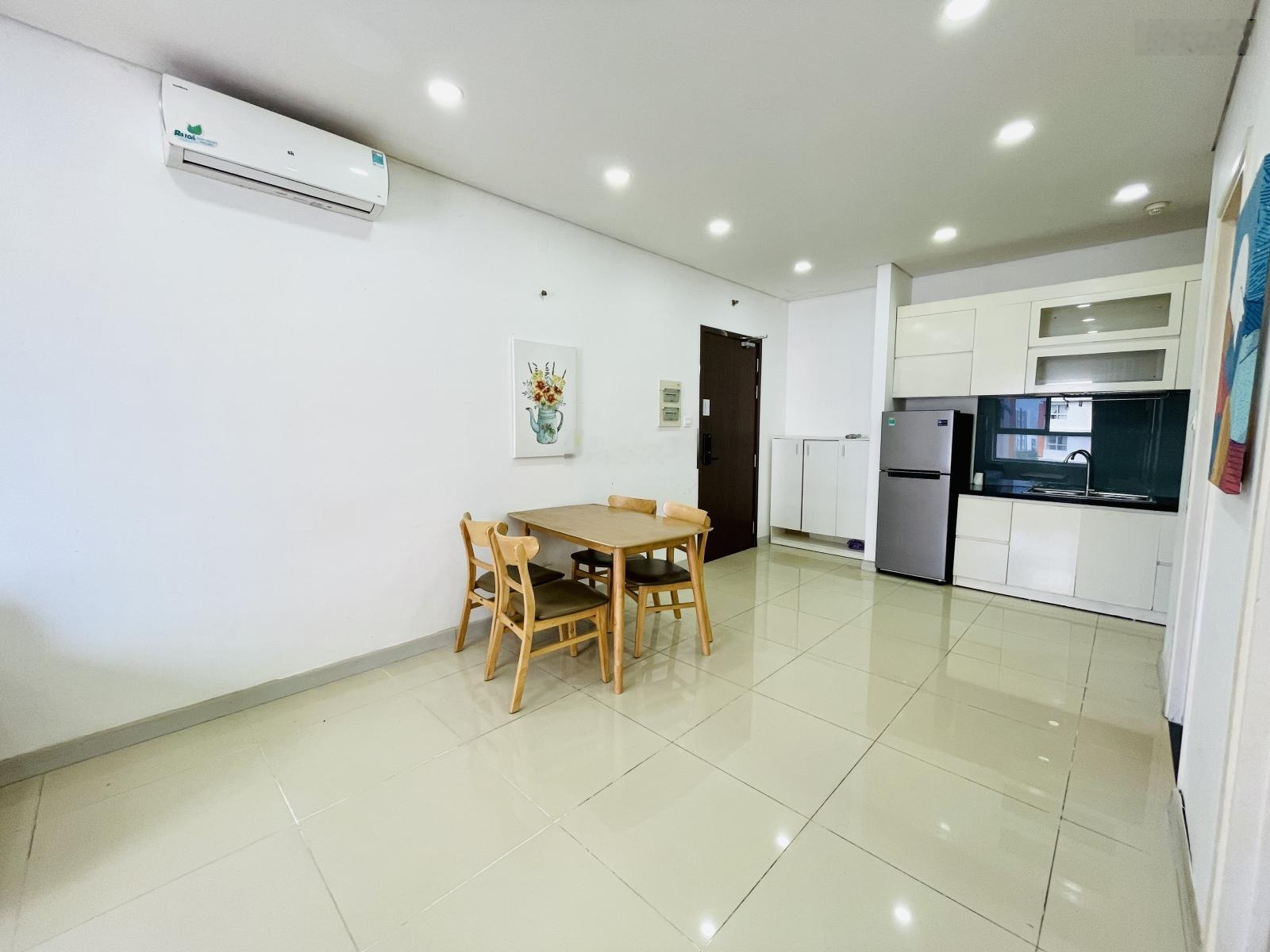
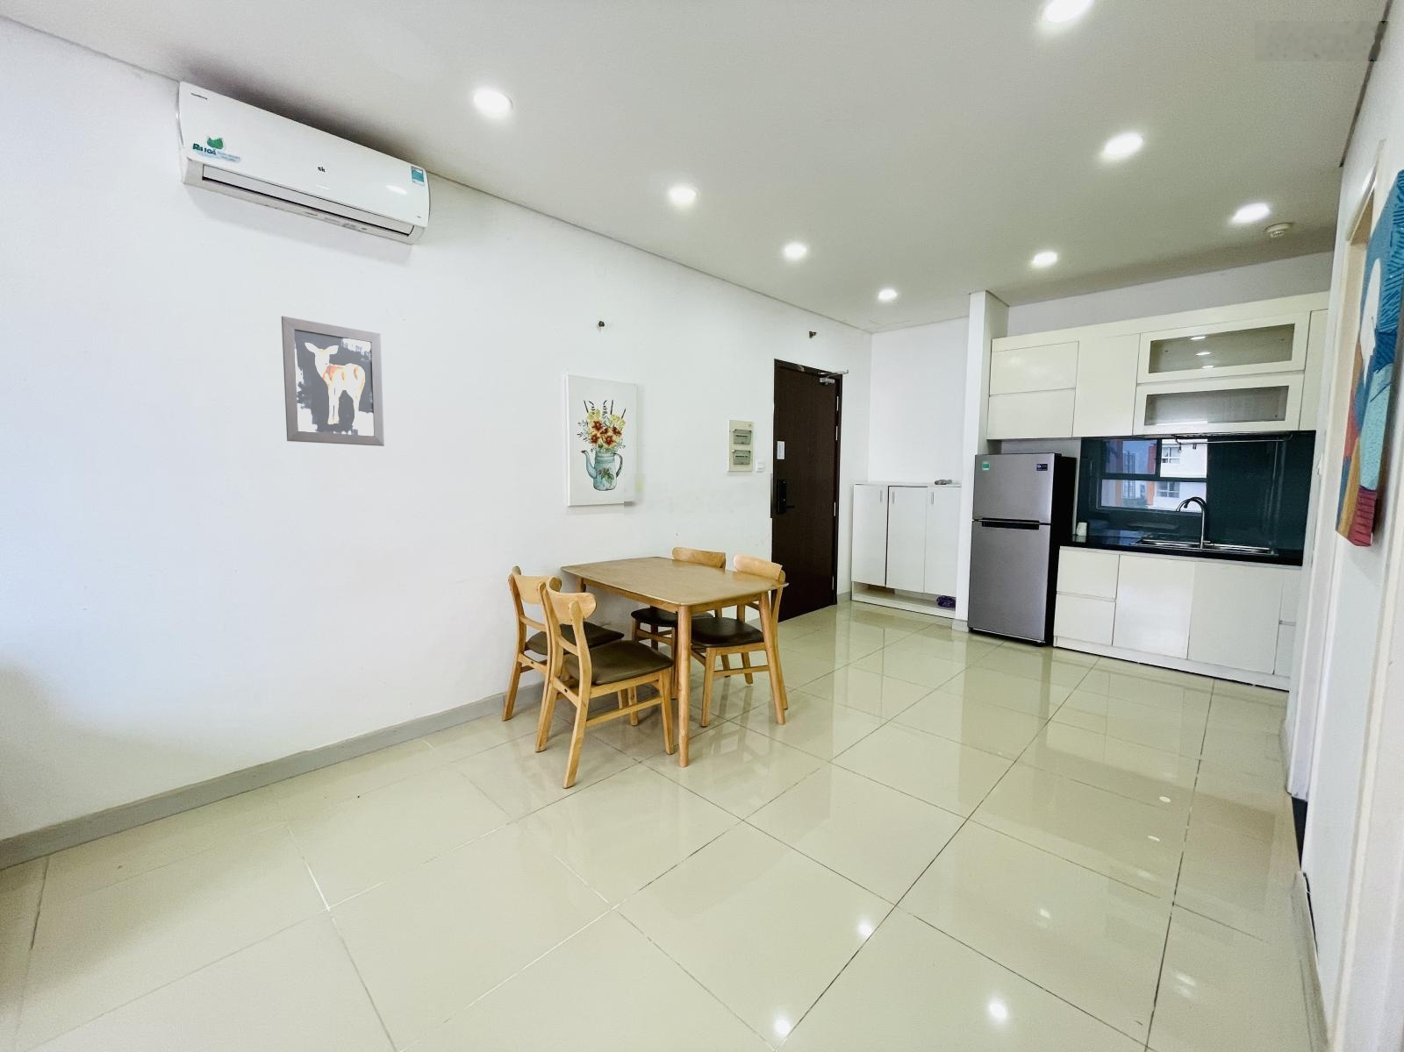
+ wall art (335, 385)
